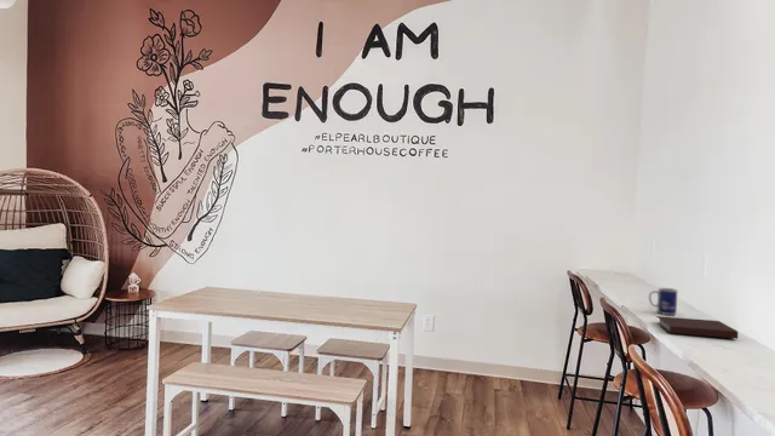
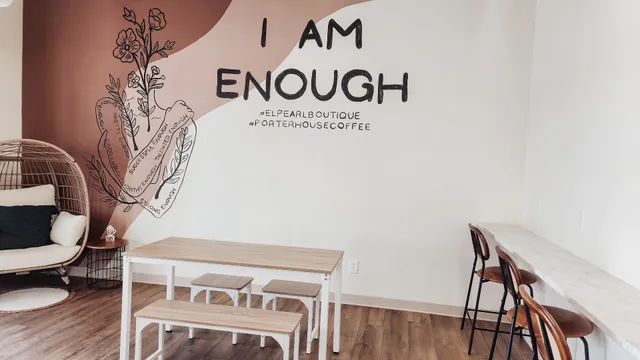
- notebook (694, 327)
- mug (662, 300)
